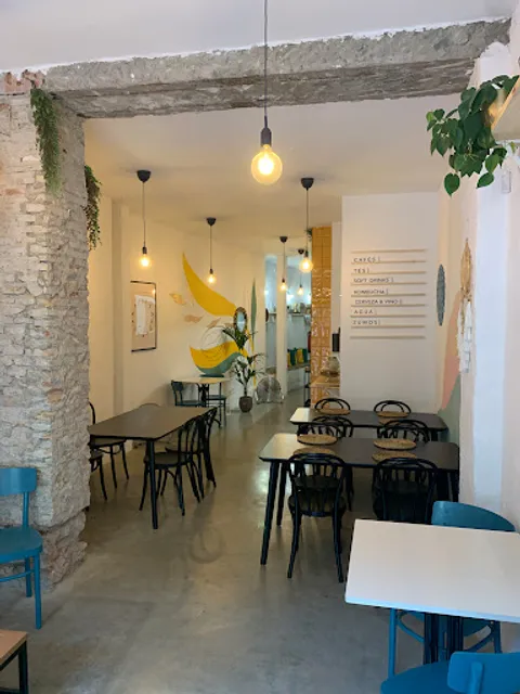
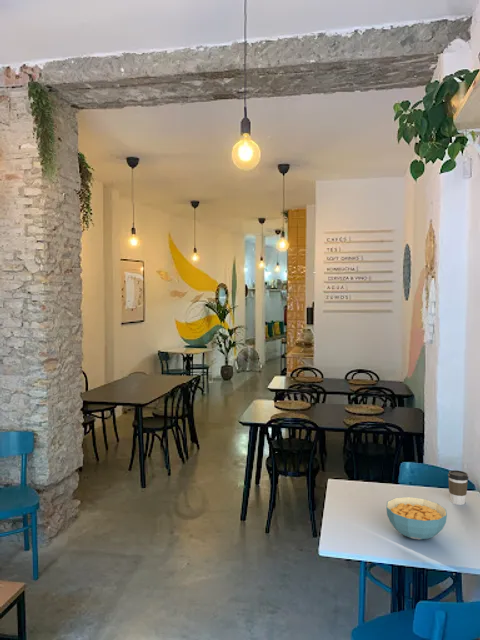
+ cereal bowl (415, 522)
+ coffee cup (457, 487)
